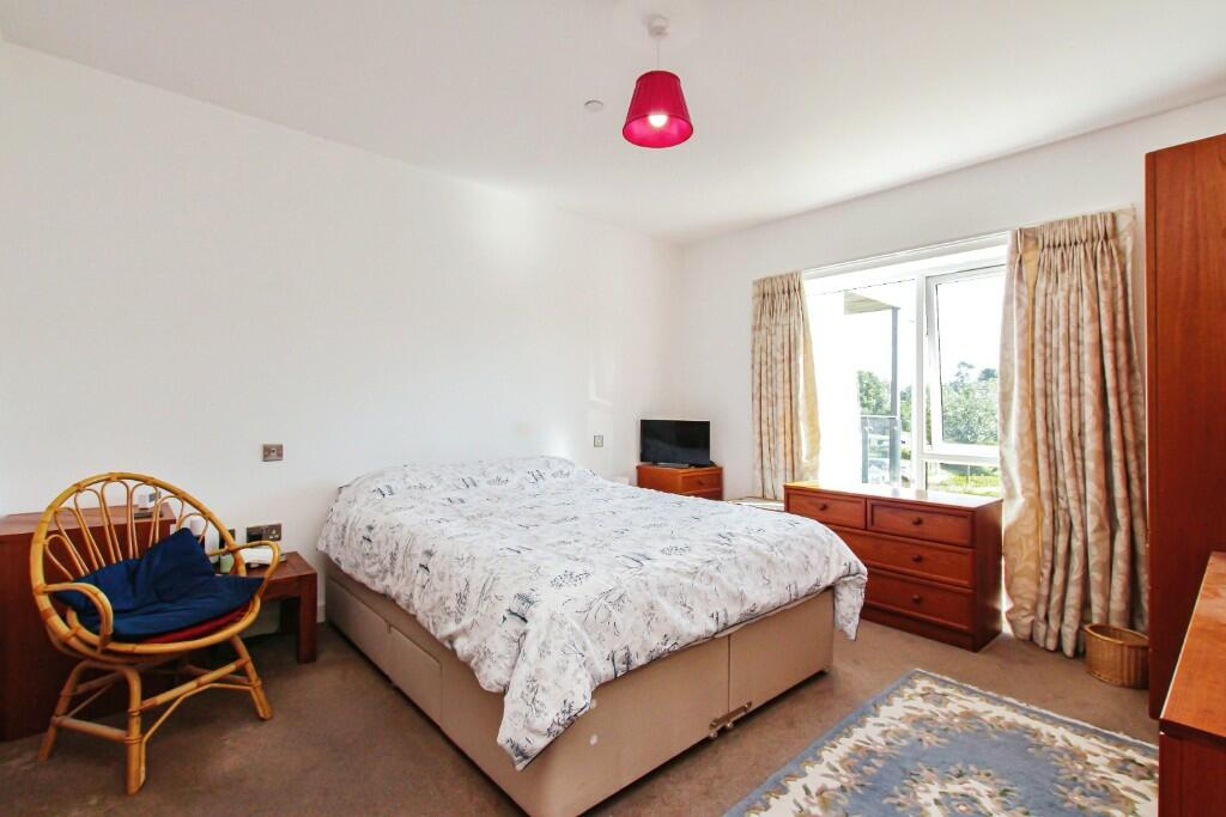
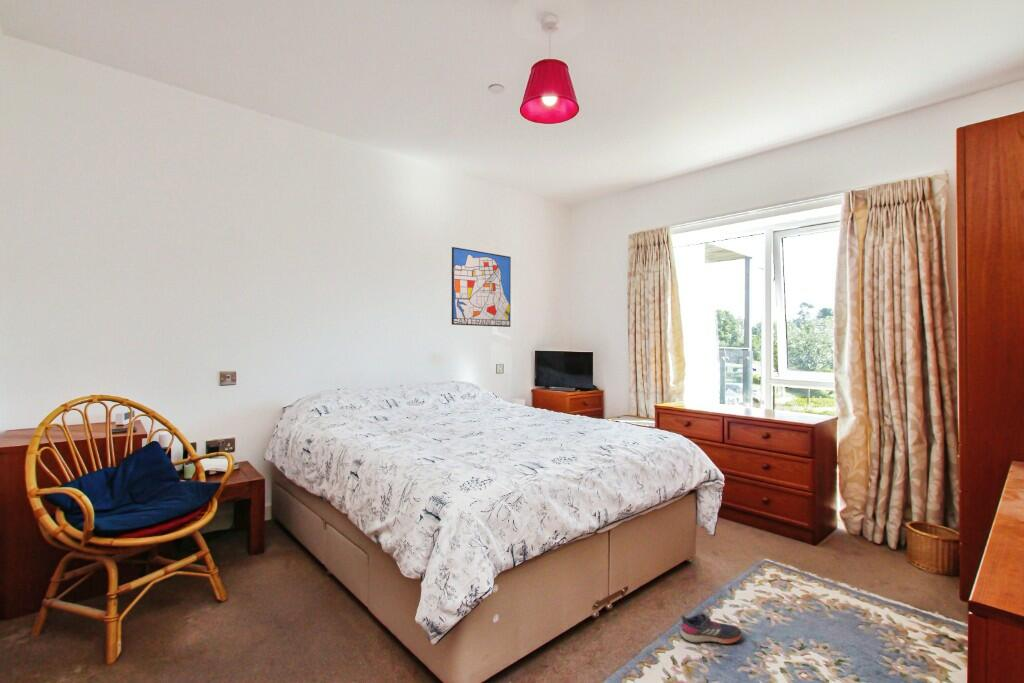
+ shoe (710, 626)
+ wall art (482, 288)
